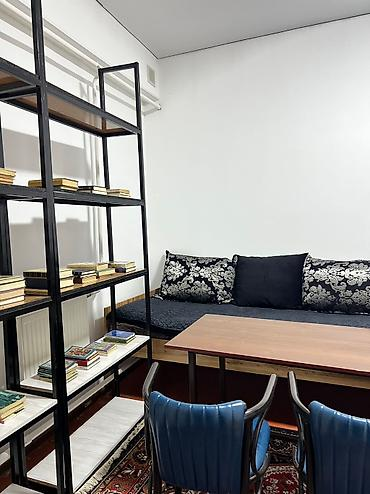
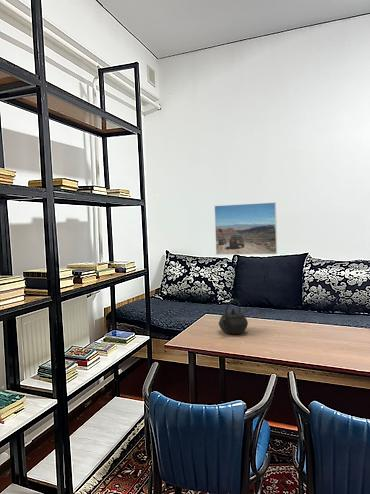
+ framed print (245, 229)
+ kettle (231, 316)
